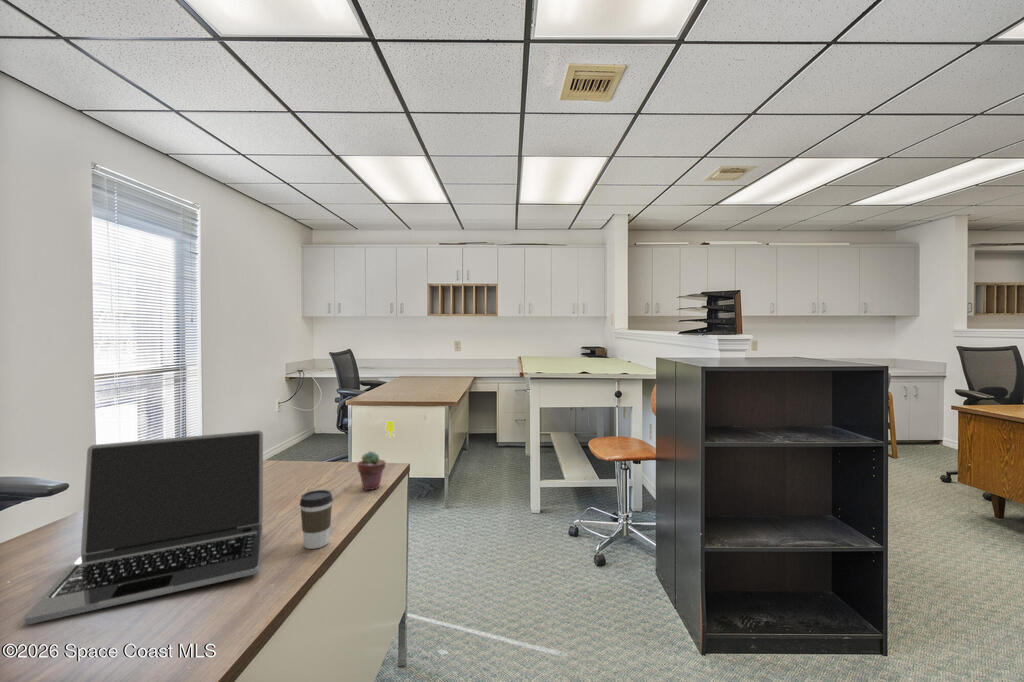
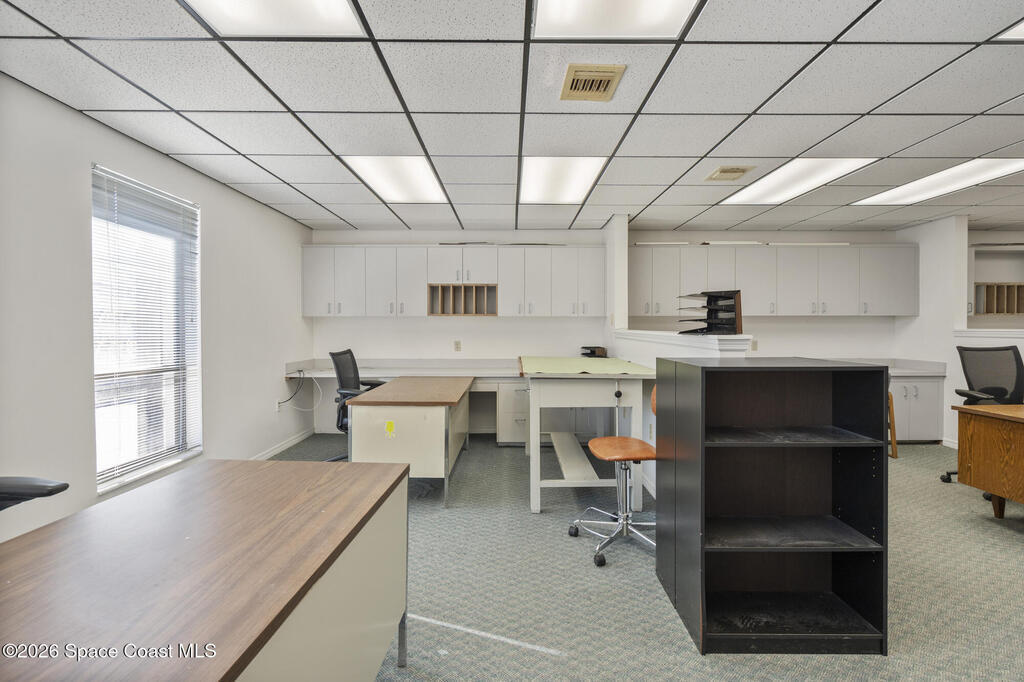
- potted succulent (371, 469)
- coffee cup (316, 519)
- laptop (169, 507)
